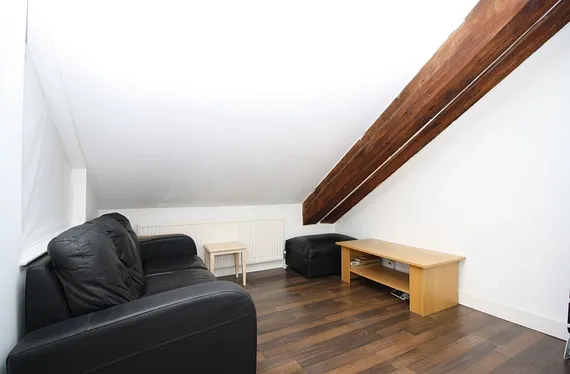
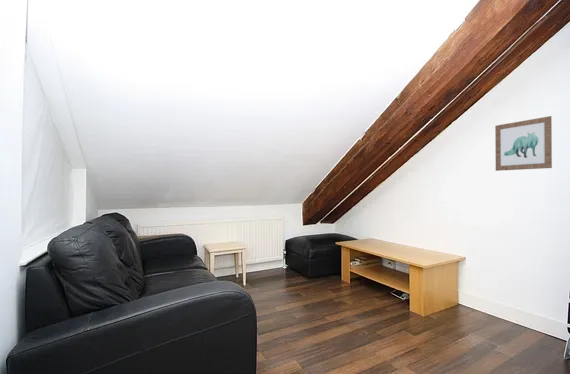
+ wall art (521, 145)
